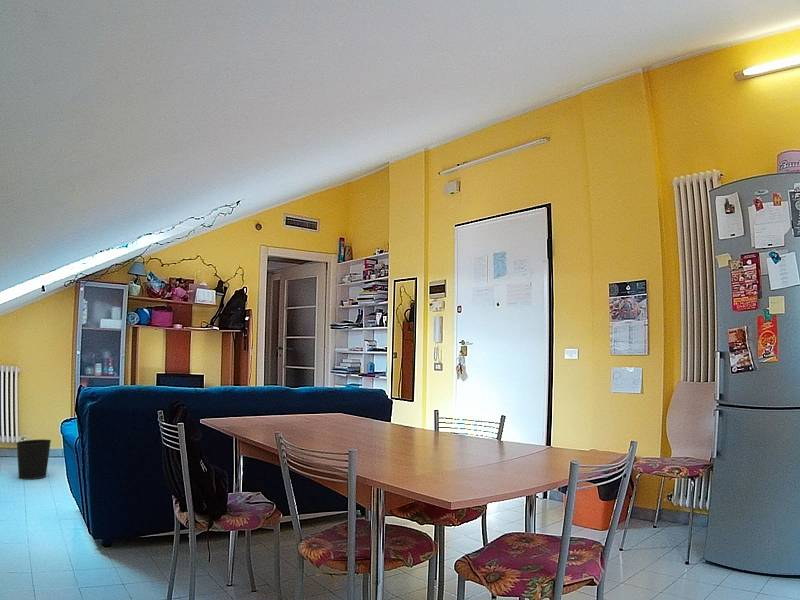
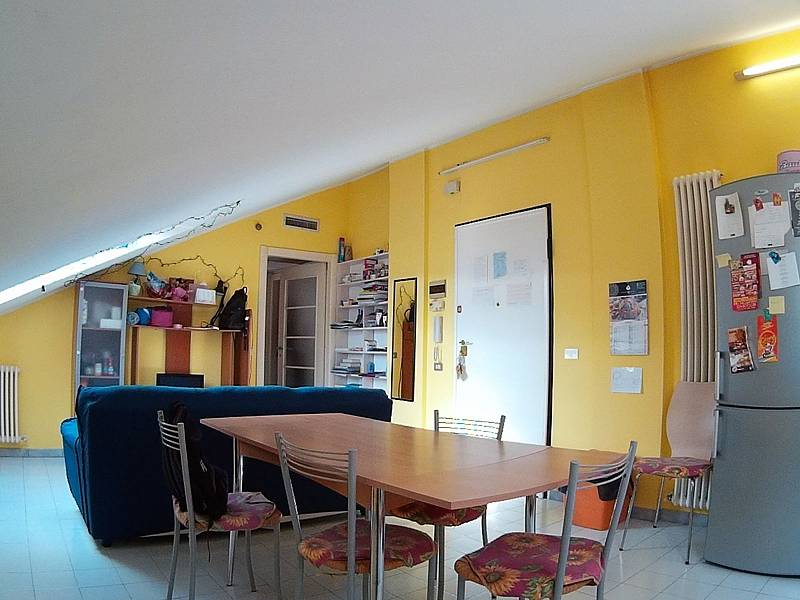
- wastebasket (33, 459)
